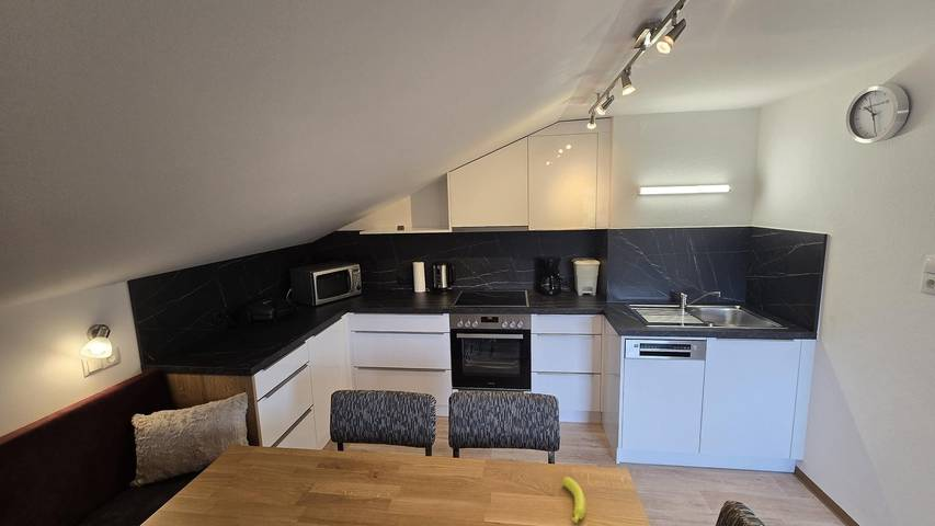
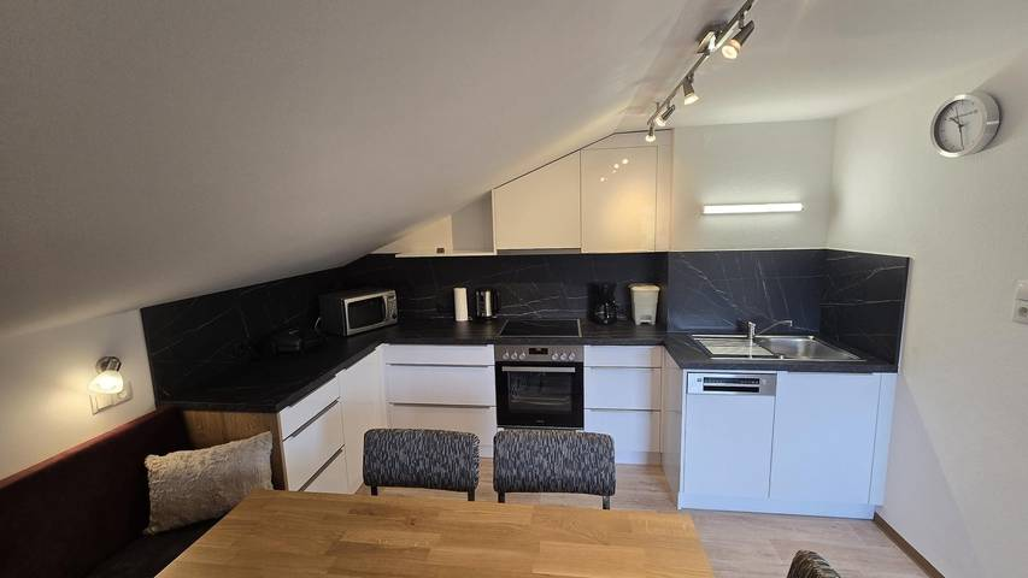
- banana (574, 498)
